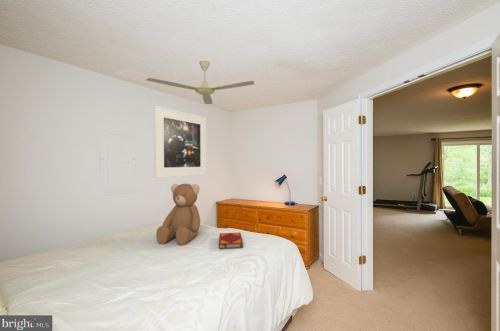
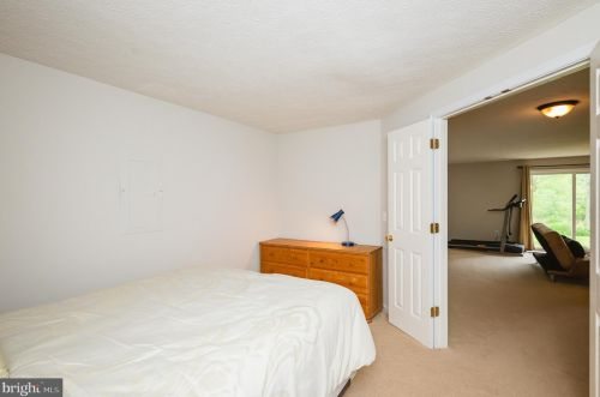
- ceiling fan (202, 83)
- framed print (183, 144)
- hardback book (230, 240)
- teddy bear (181, 211)
